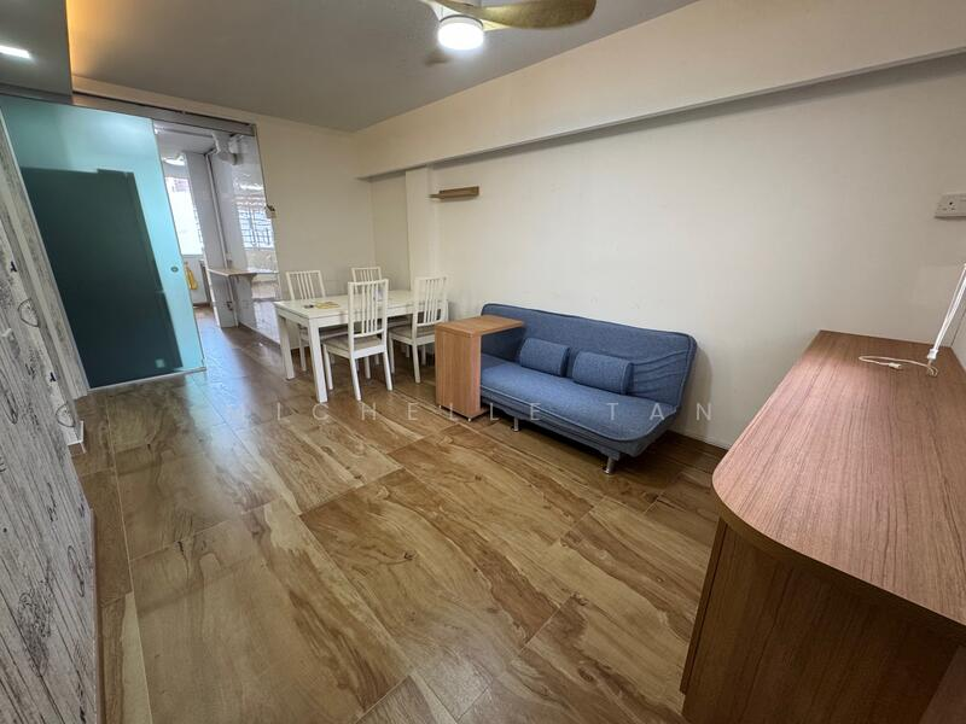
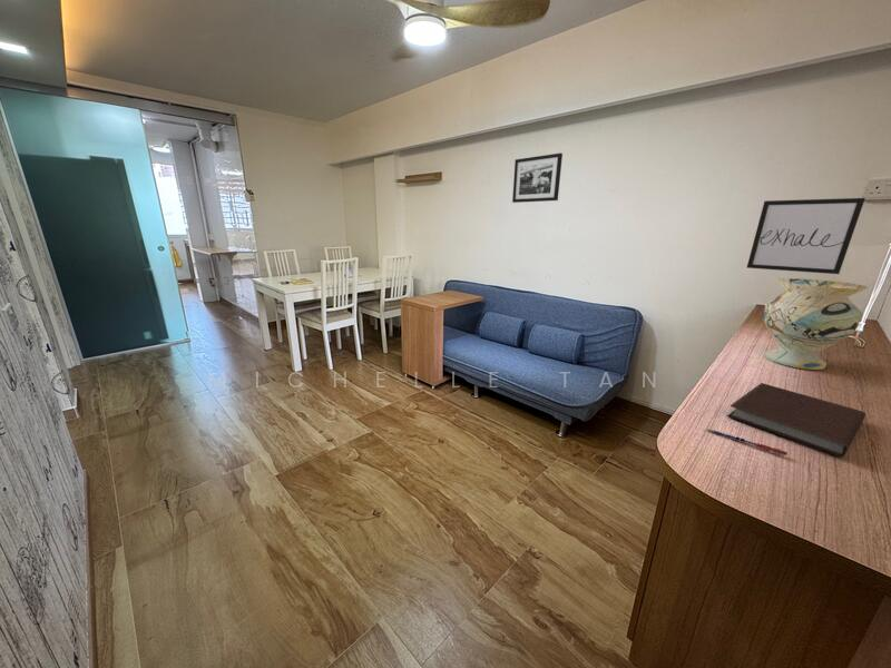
+ picture frame (536, 179)
+ wall art (800, 236)
+ pen (745, 440)
+ notebook (795, 414)
+ decorative vase (805, 323)
